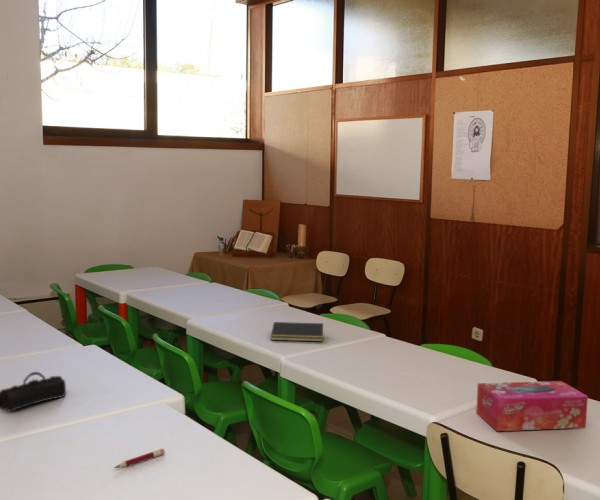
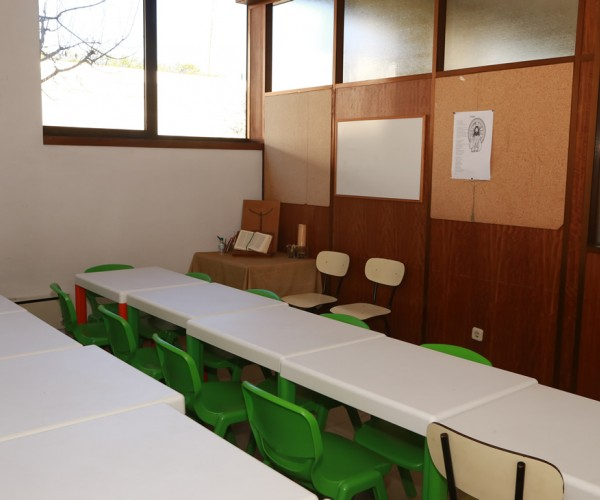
- pencil (139, 458)
- pencil case (33, 387)
- tissue box (530, 405)
- notepad (297, 331)
